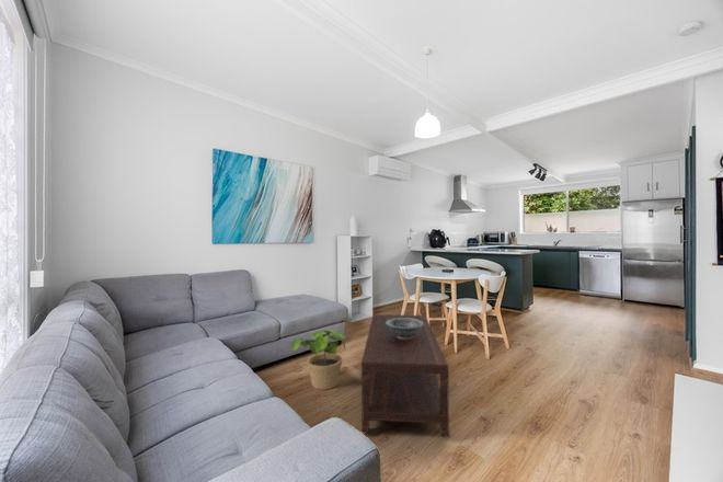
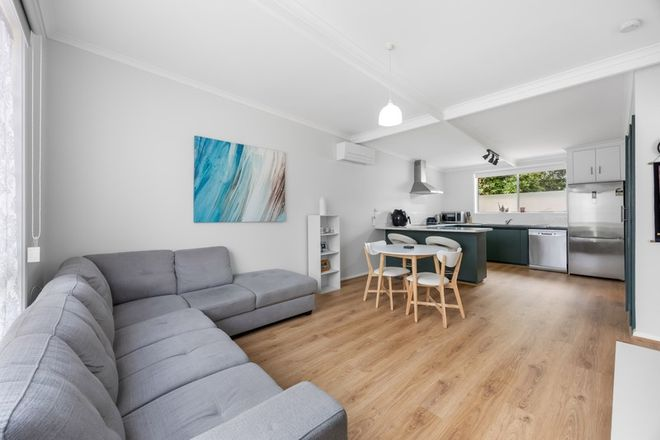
- decorative bowl (404, 329)
- potted plant (320, 359)
- coffee table (401, 359)
